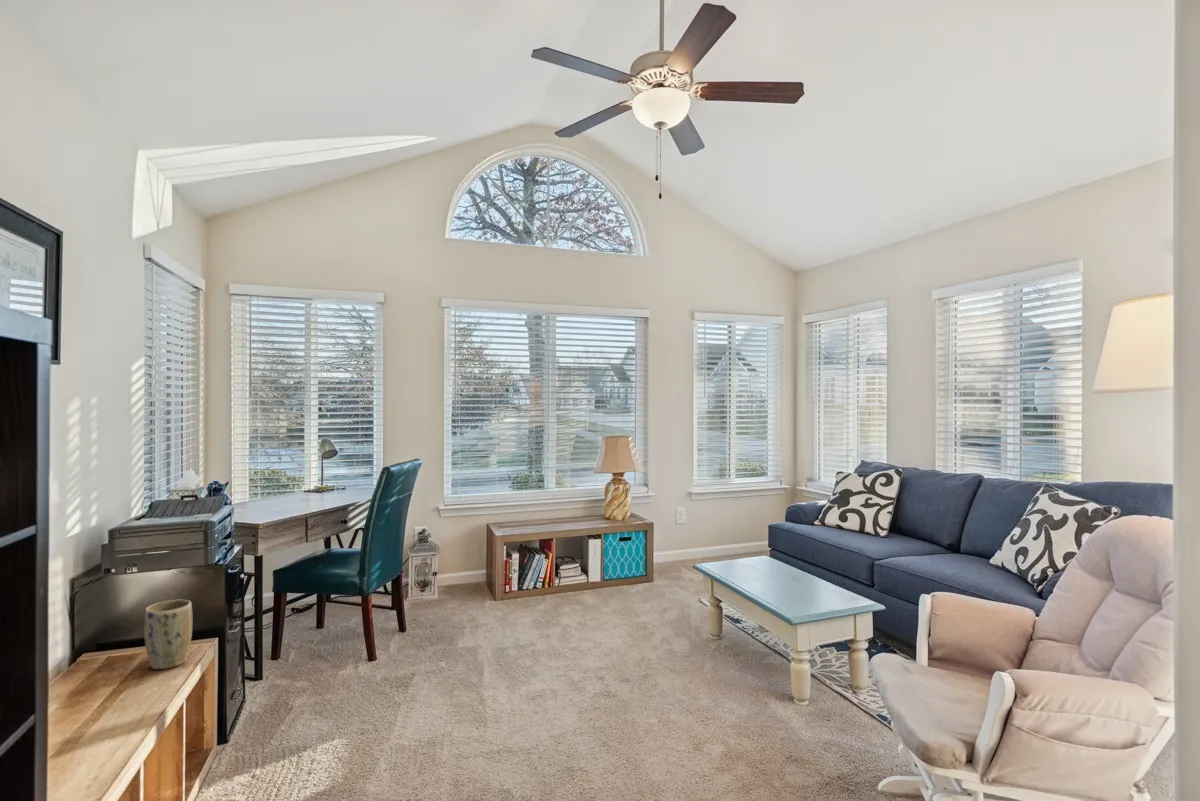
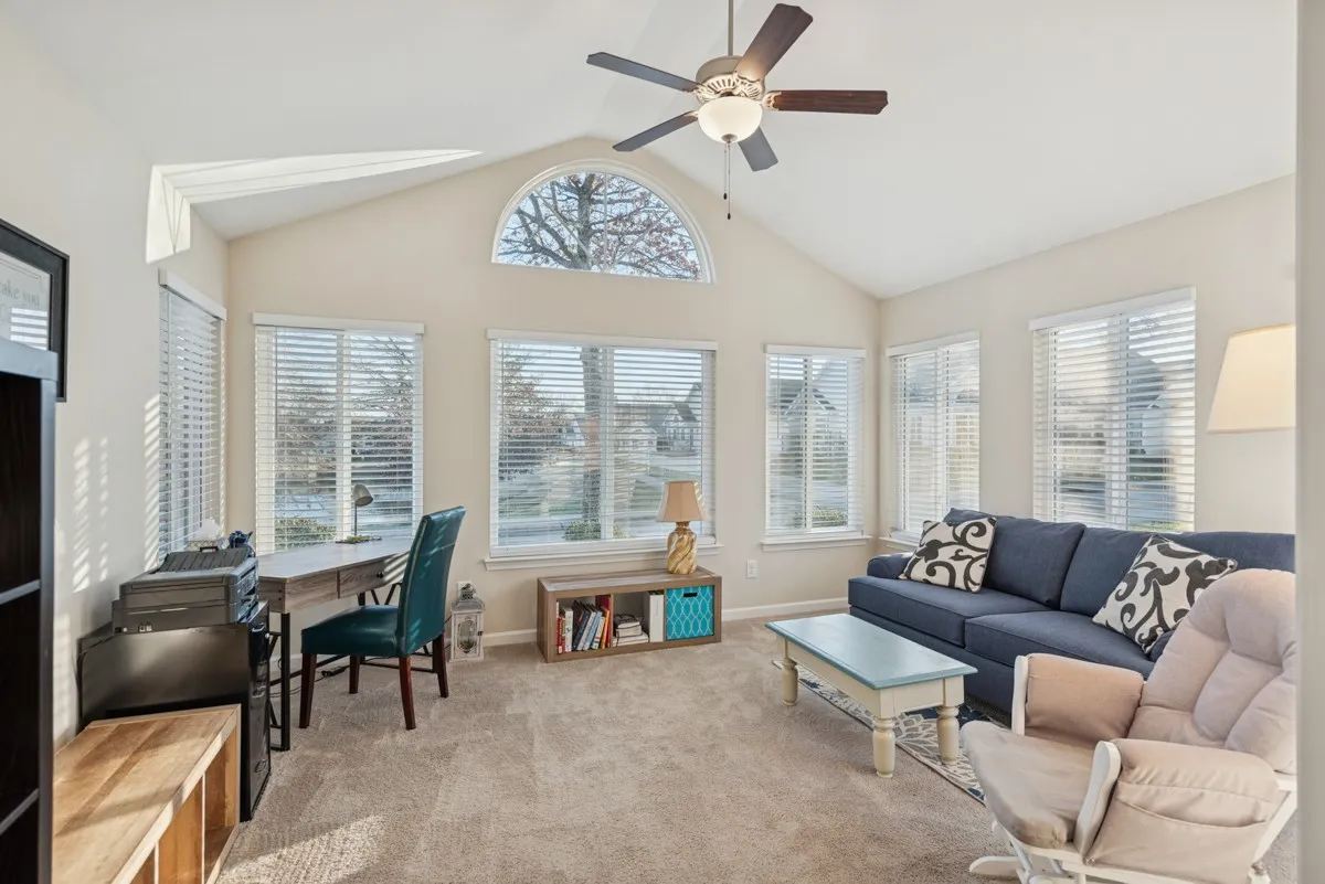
- plant pot (168, 634)
